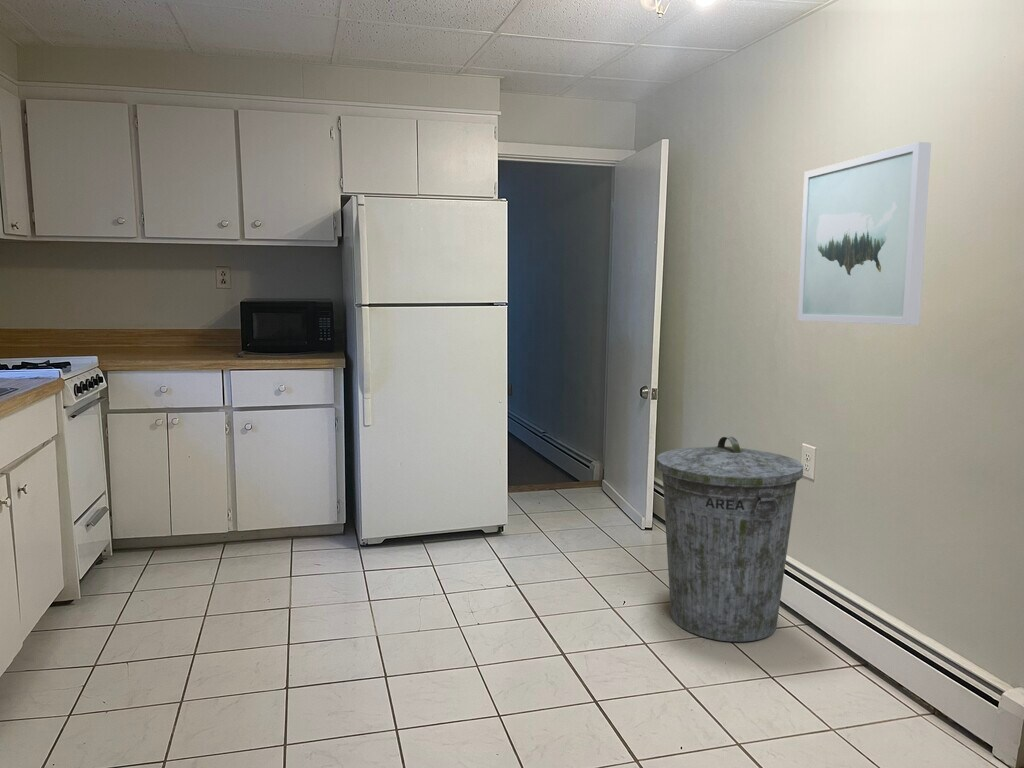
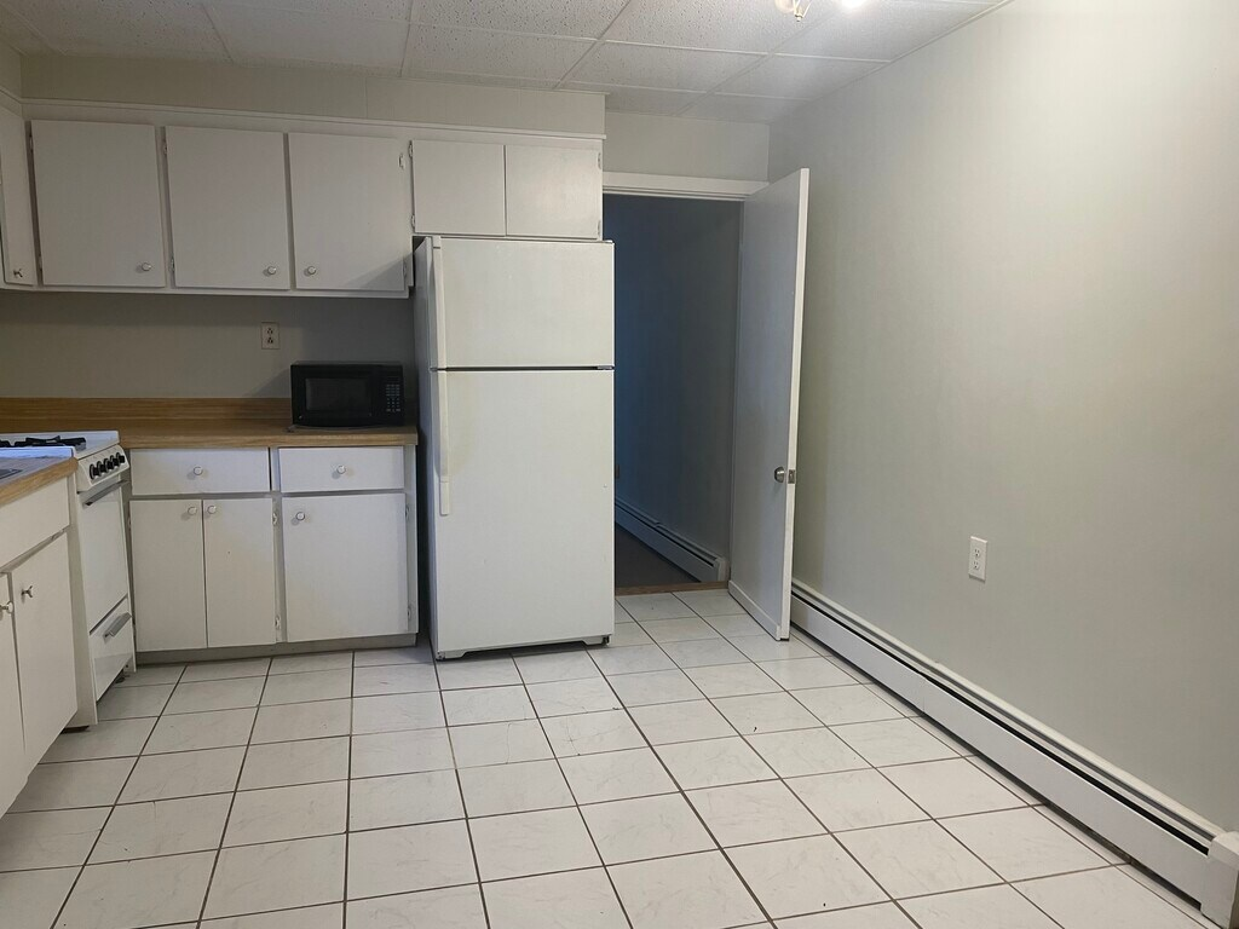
- wall art (856, 241)
- trash can (725, 528)
